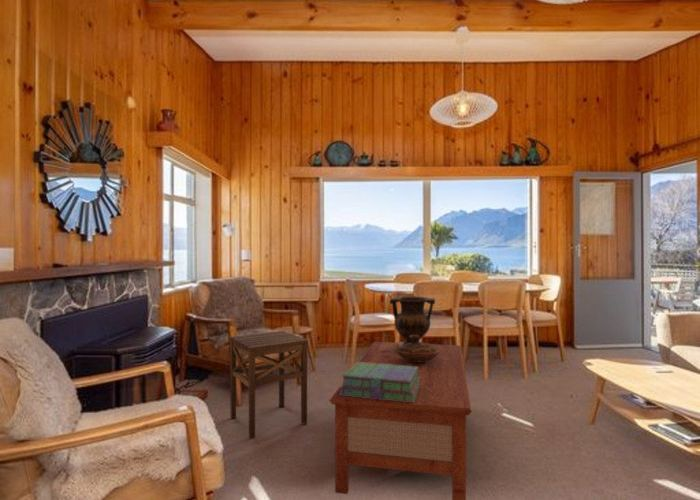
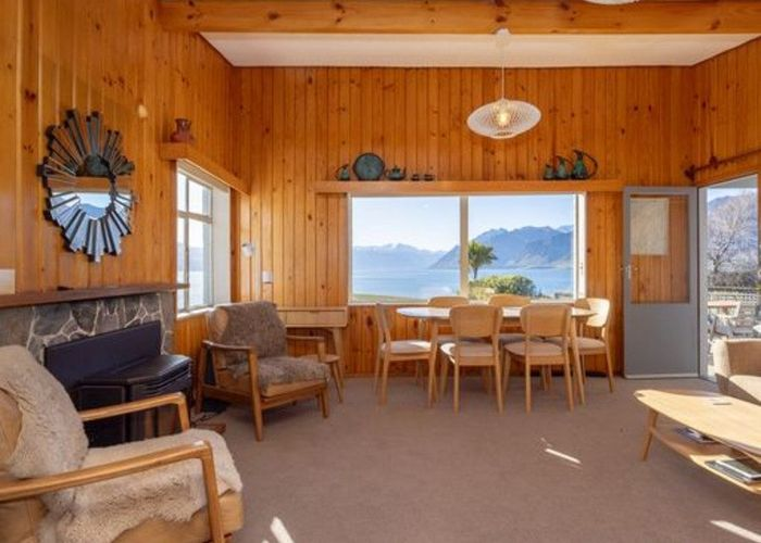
- stack of books (381, 379)
- vase (412, 322)
- decorative bowl (416, 347)
- coffee table (409, 403)
- side table (268, 379)
